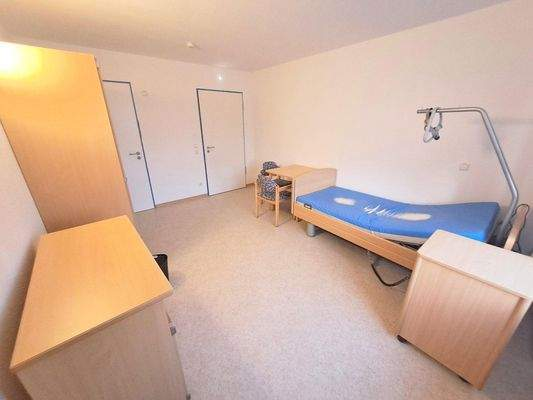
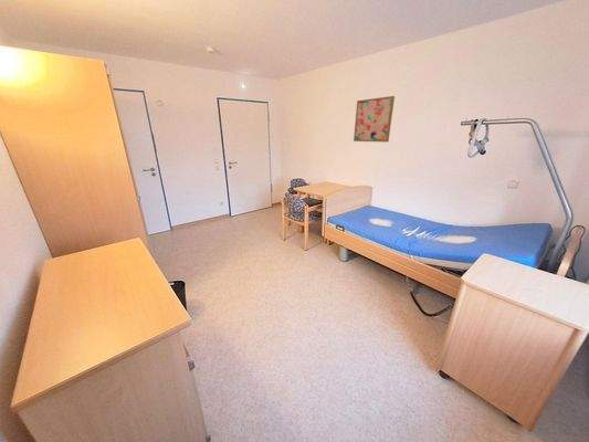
+ wall art (371, 120)
